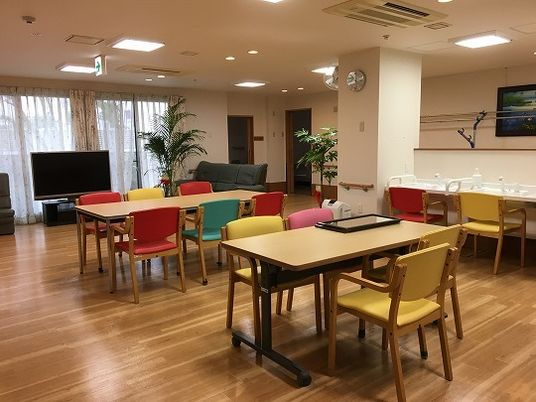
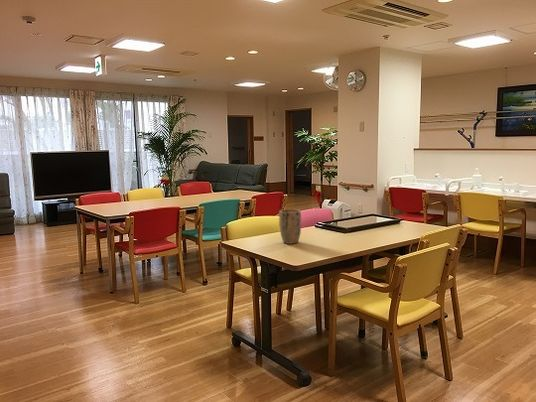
+ plant pot (290, 226)
